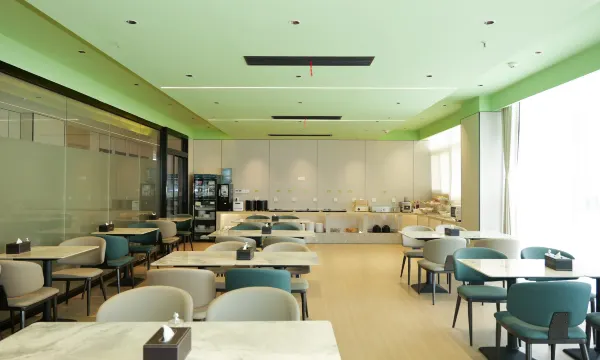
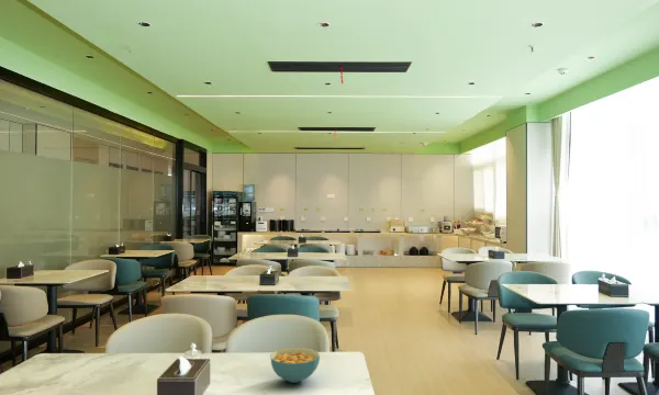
+ cereal bowl (294, 366)
